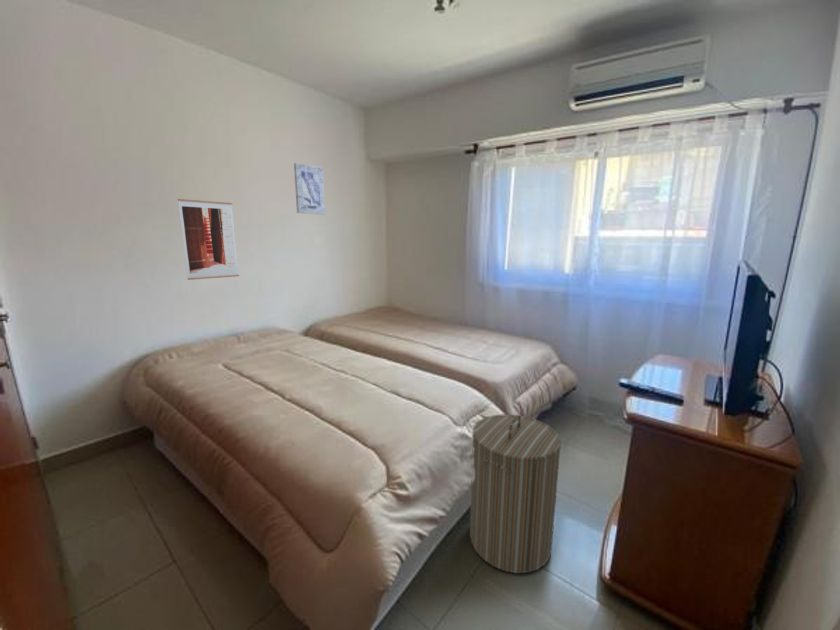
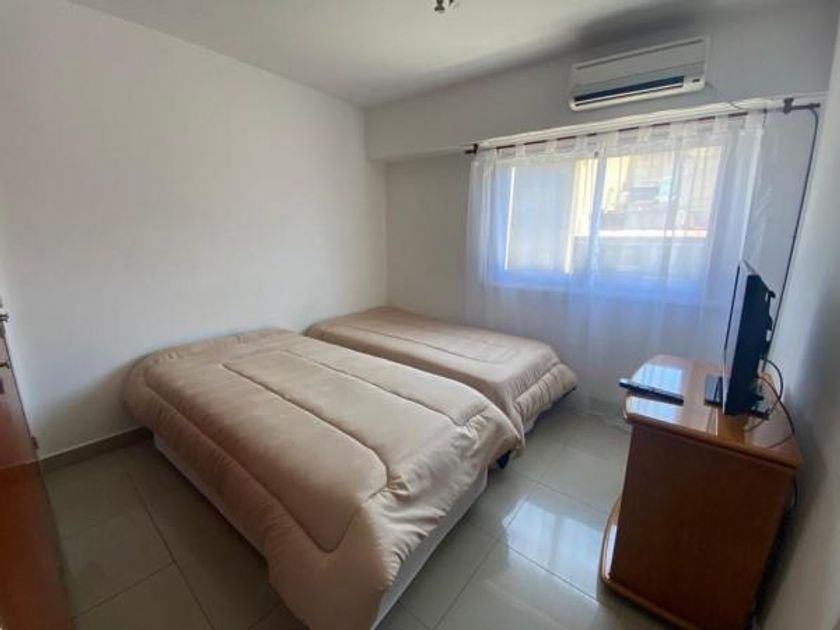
- laundry hamper (513, 479)
- wall art (210, 240)
- wall art (310, 189)
